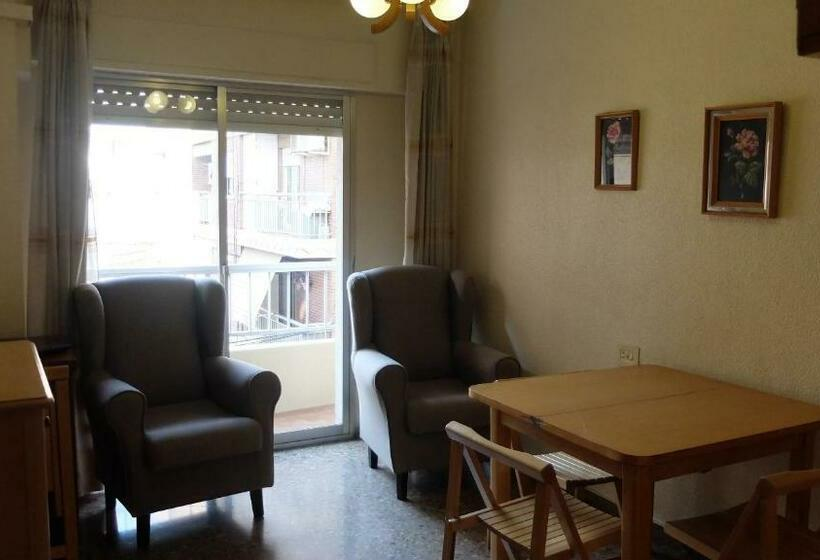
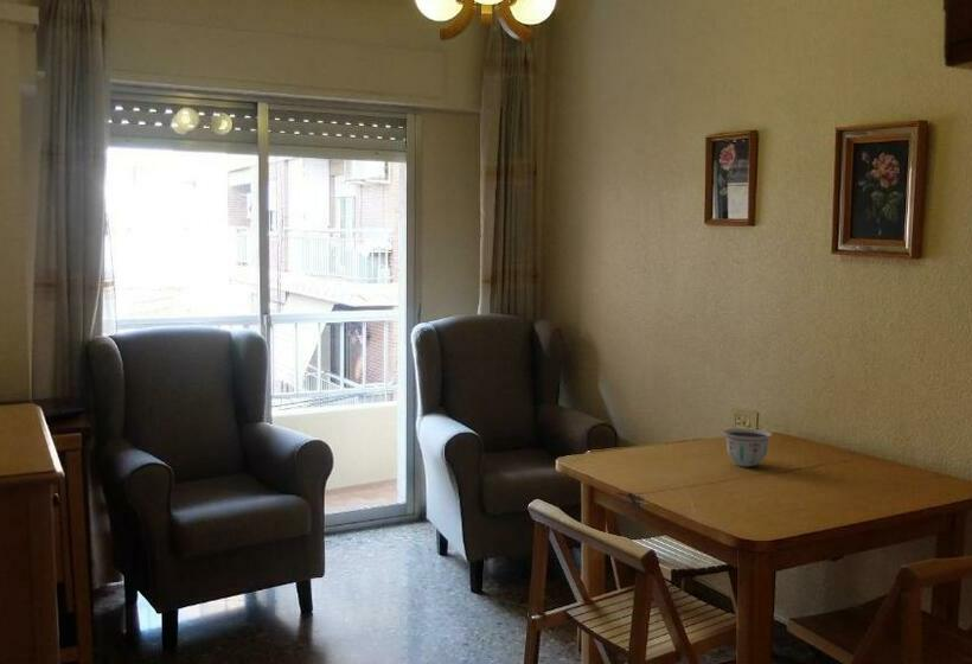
+ bowl (746, 448)
